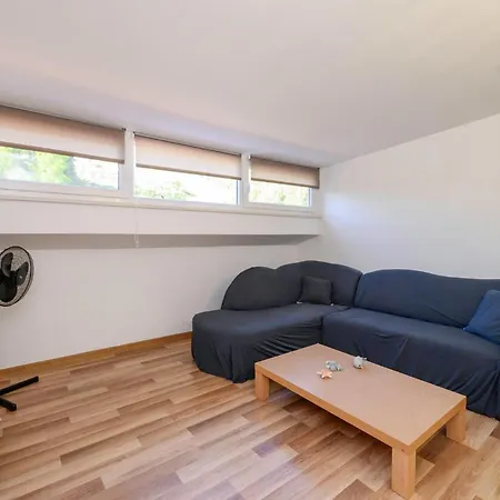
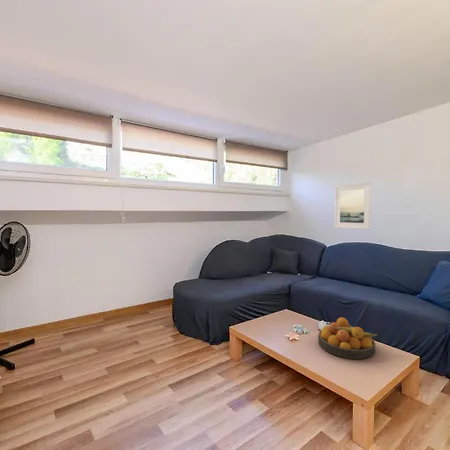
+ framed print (352, 206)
+ fruit bowl (345, 334)
